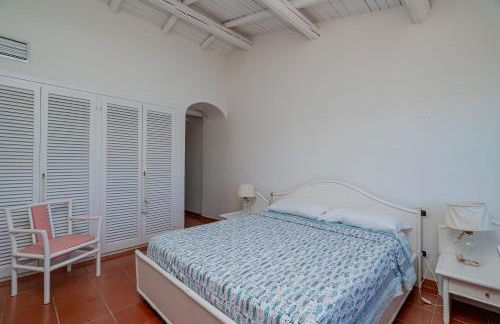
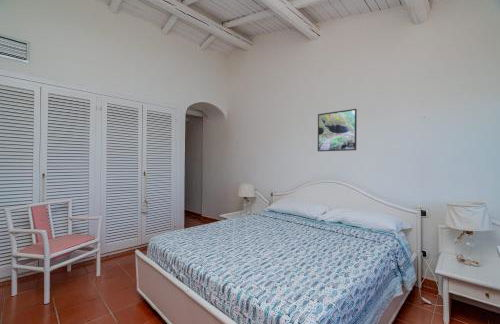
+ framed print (336, 131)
